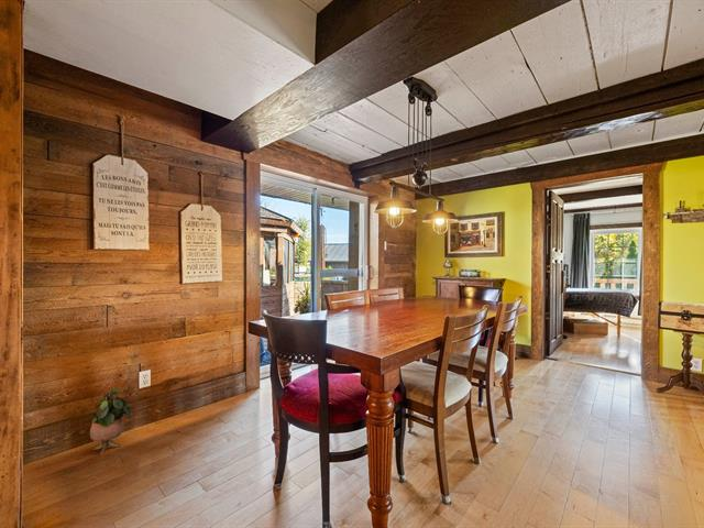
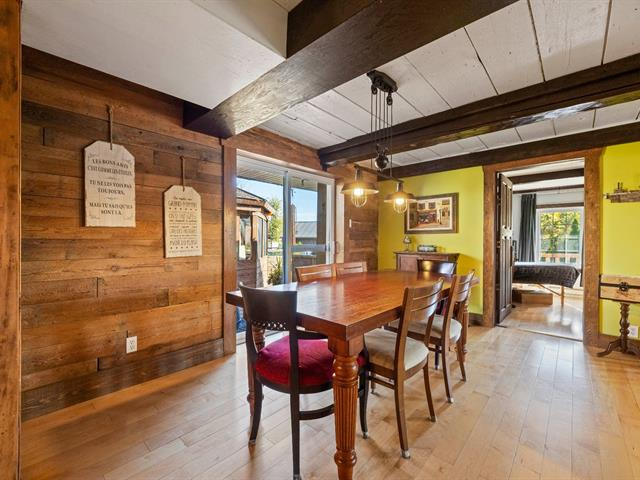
- potted plant (111, 418)
